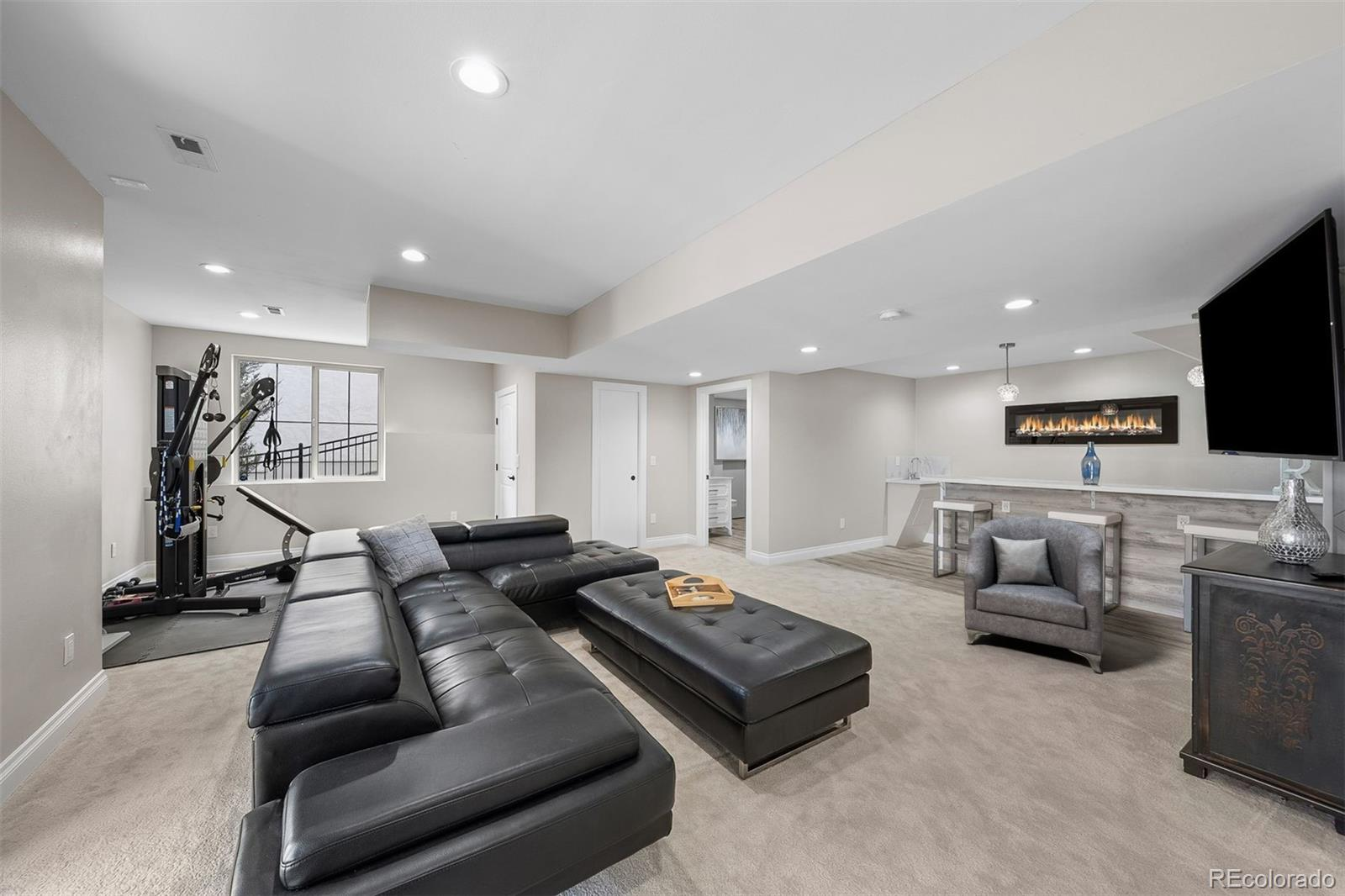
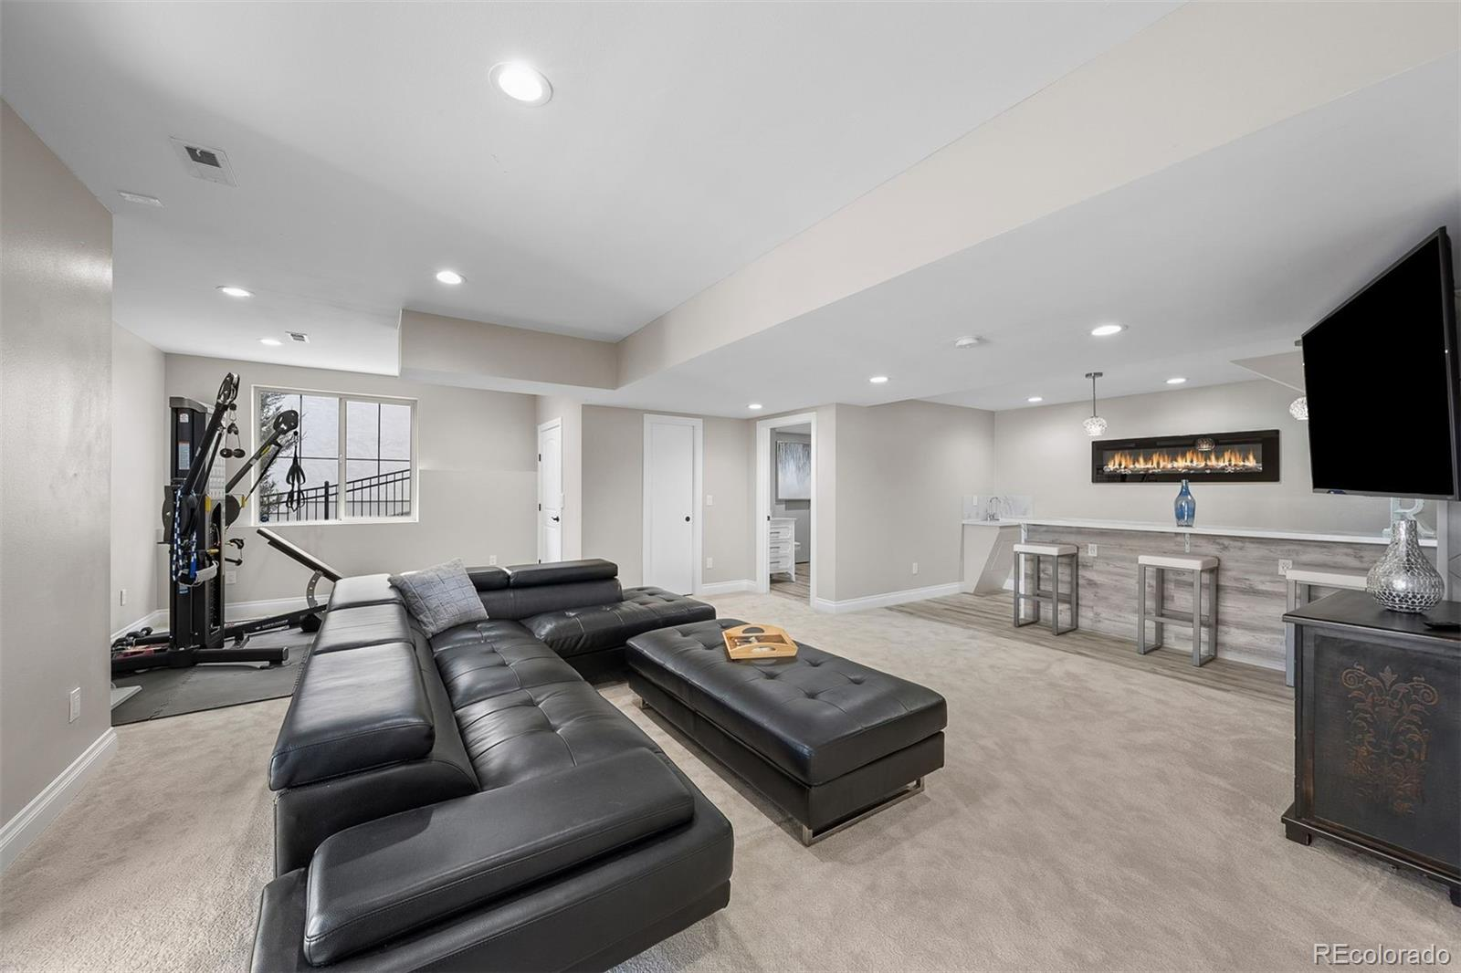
- armchair (1034, 582)
